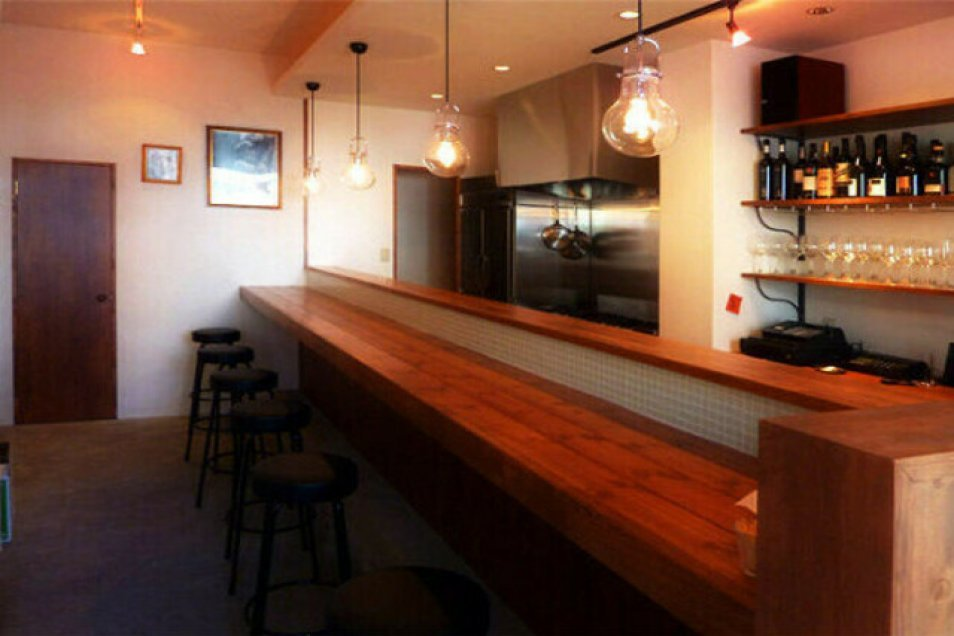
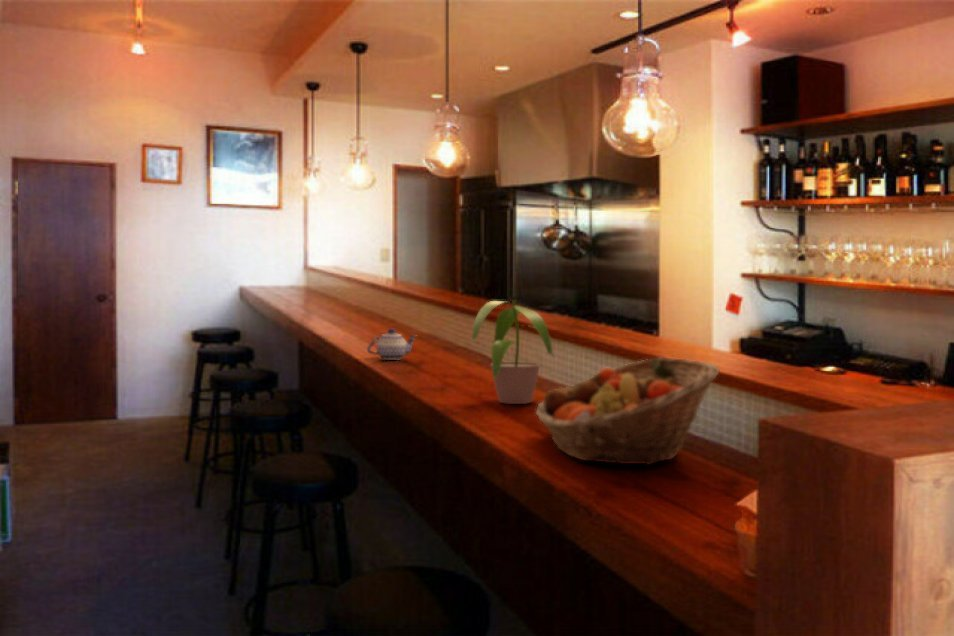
+ fruit basket (624, 405)
+ teapot (392, 343)
+ potted plant (516, 350)
